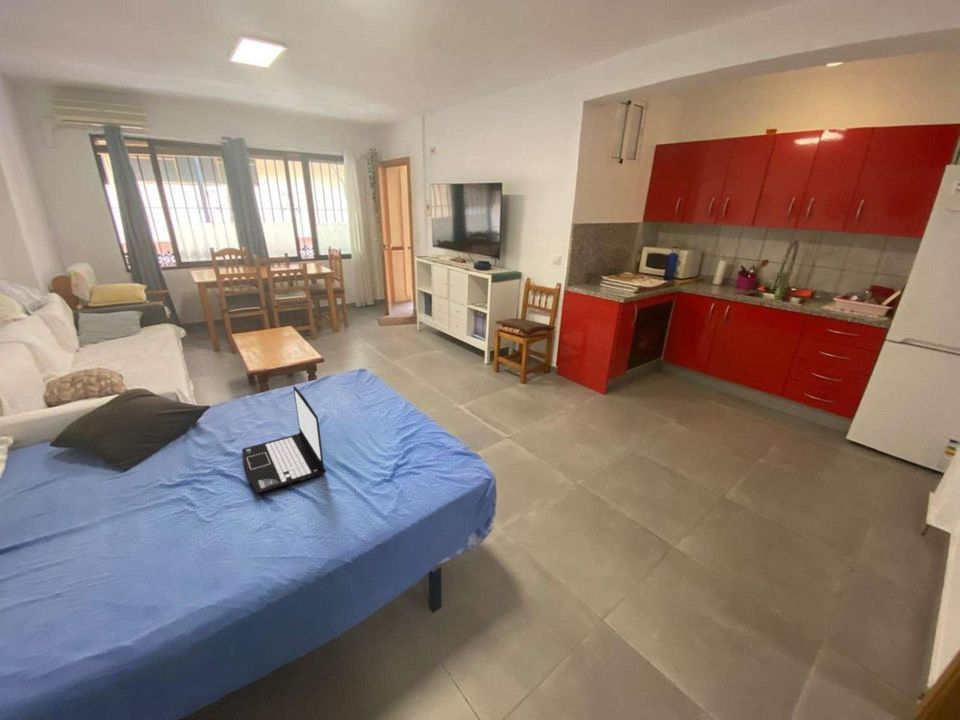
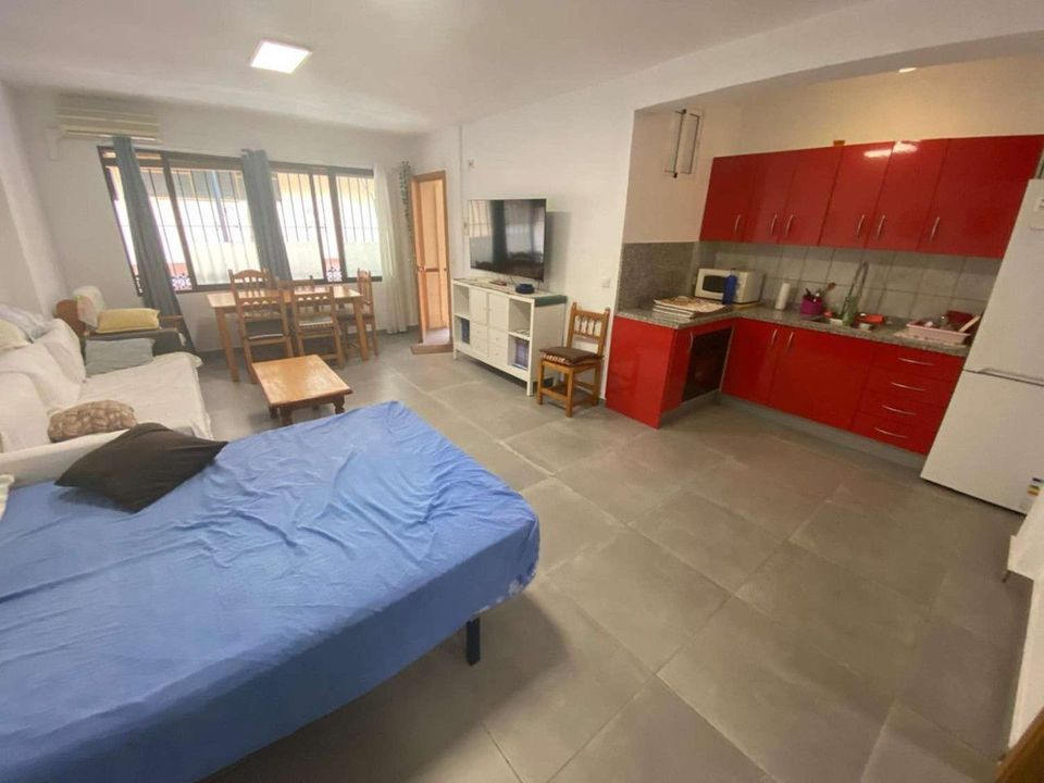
- laptop (277, 439)
